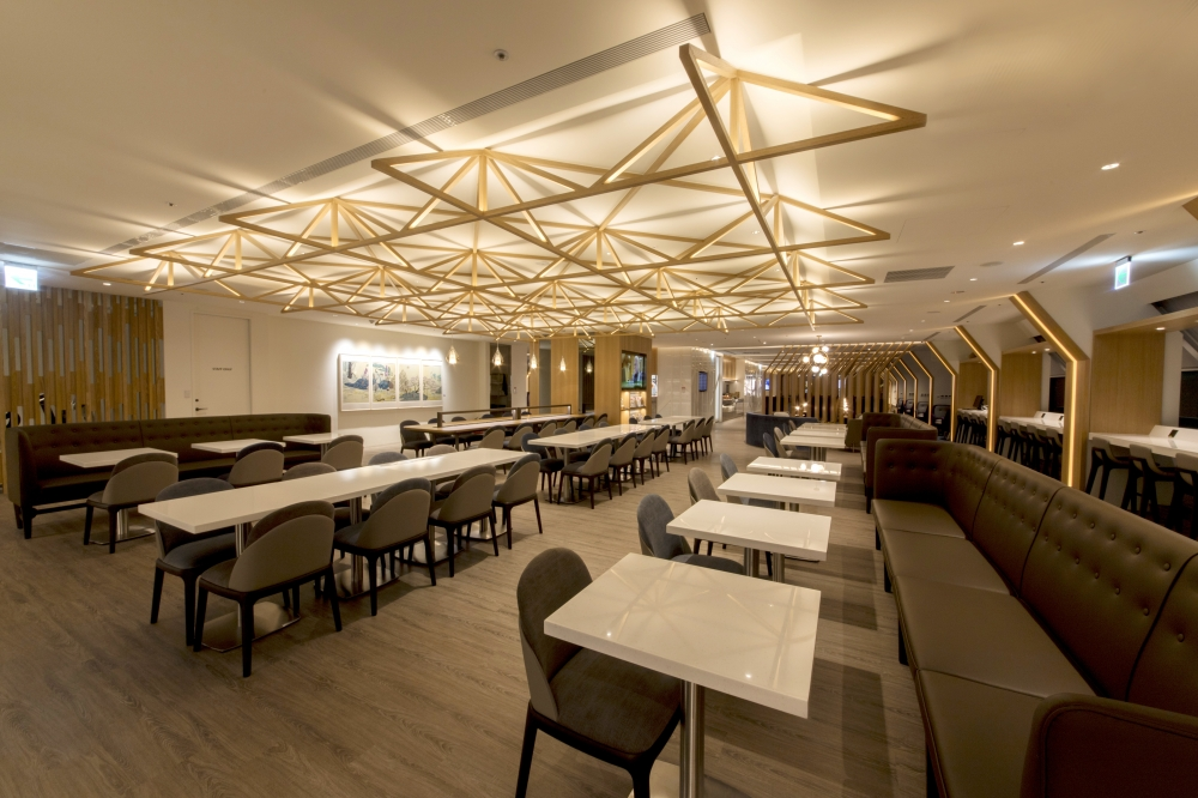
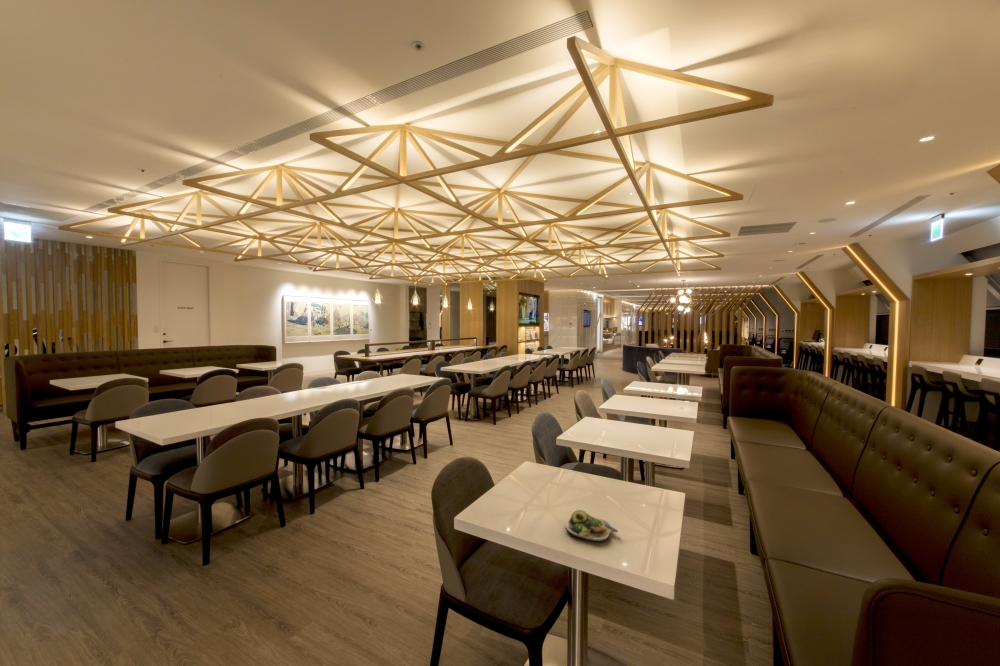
+ salad plate (587, 523)
